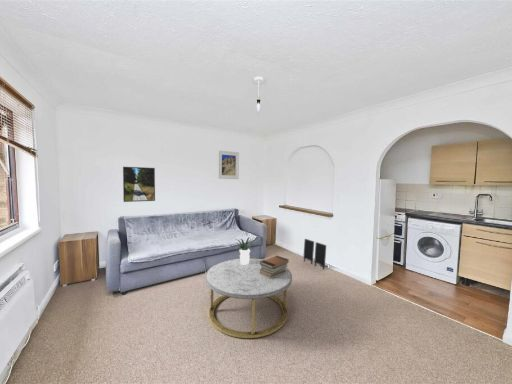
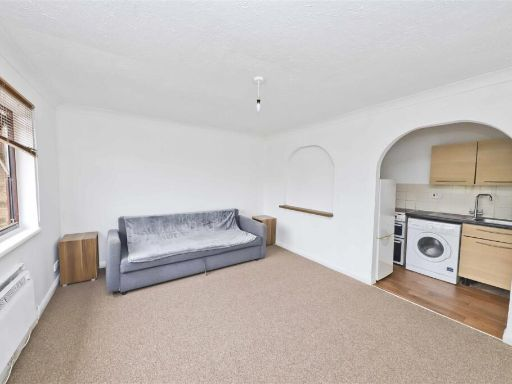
- potted plant (245, 251)
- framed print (228, 165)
- book stack (274, 266)
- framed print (139, 184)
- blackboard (316, 252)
- coffee table (248, 292)
